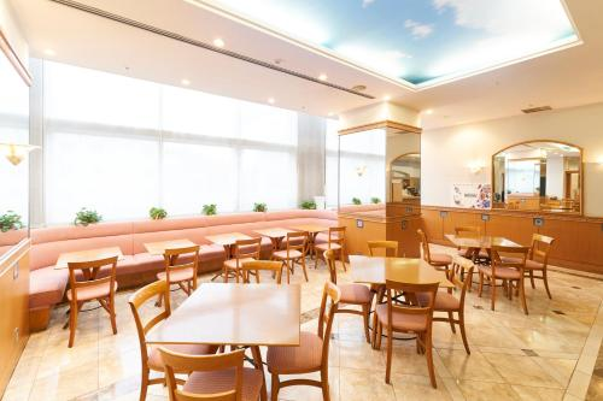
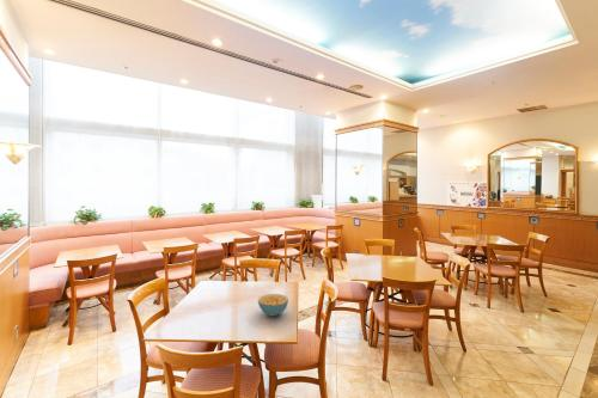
+ cereal bowl (273, 306)
